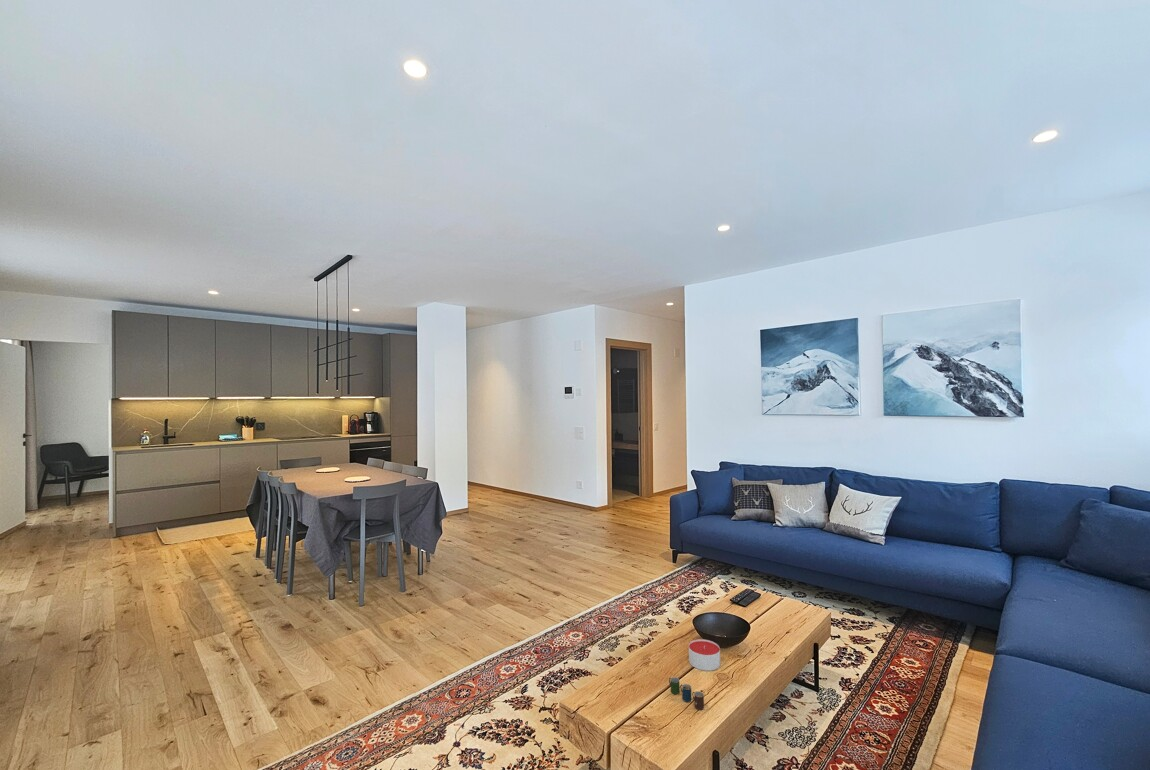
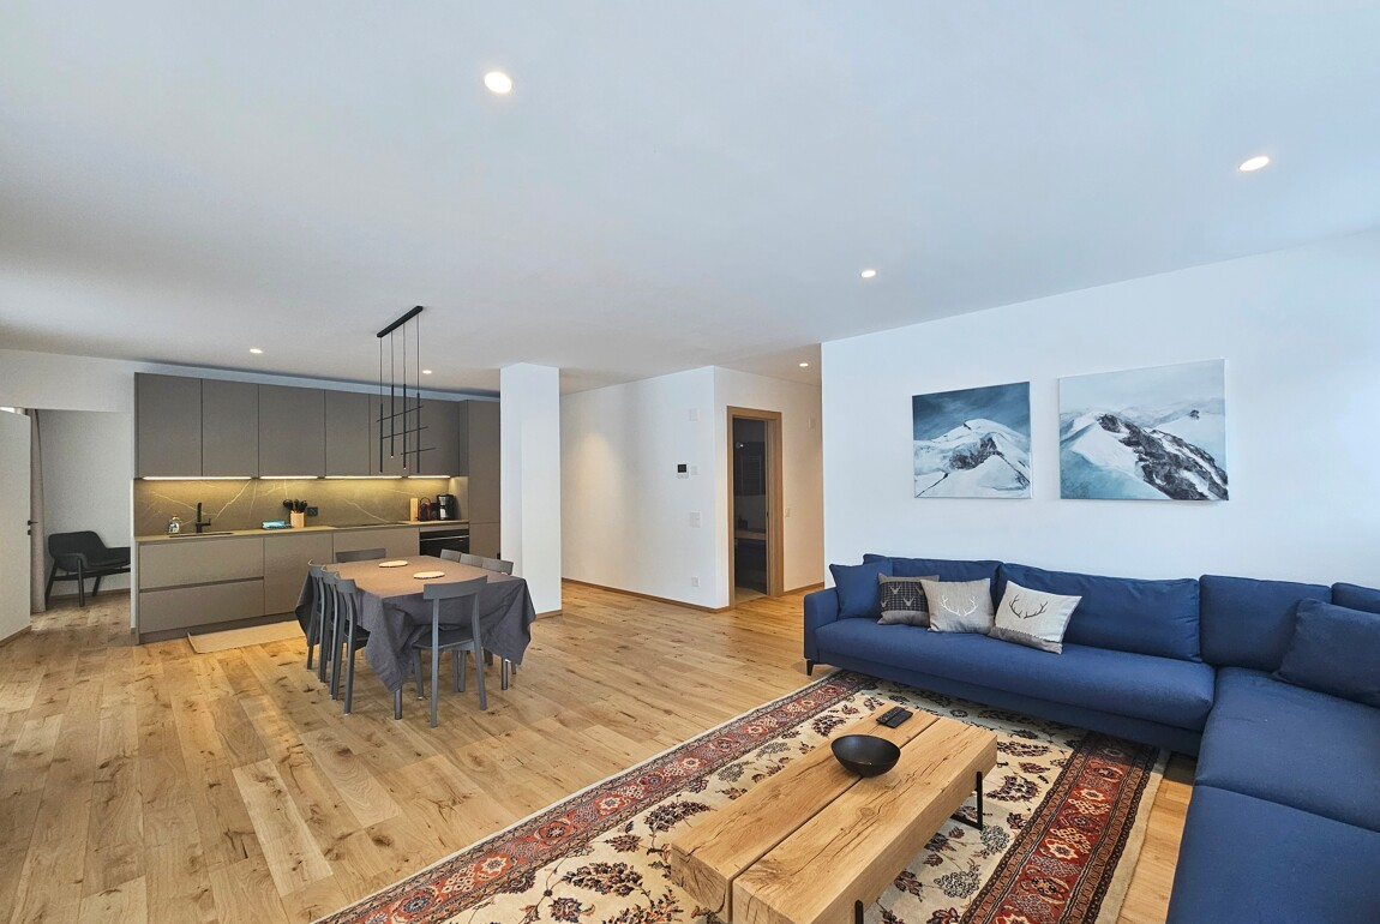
- candle (704, 654)
- cup (685, 688)
